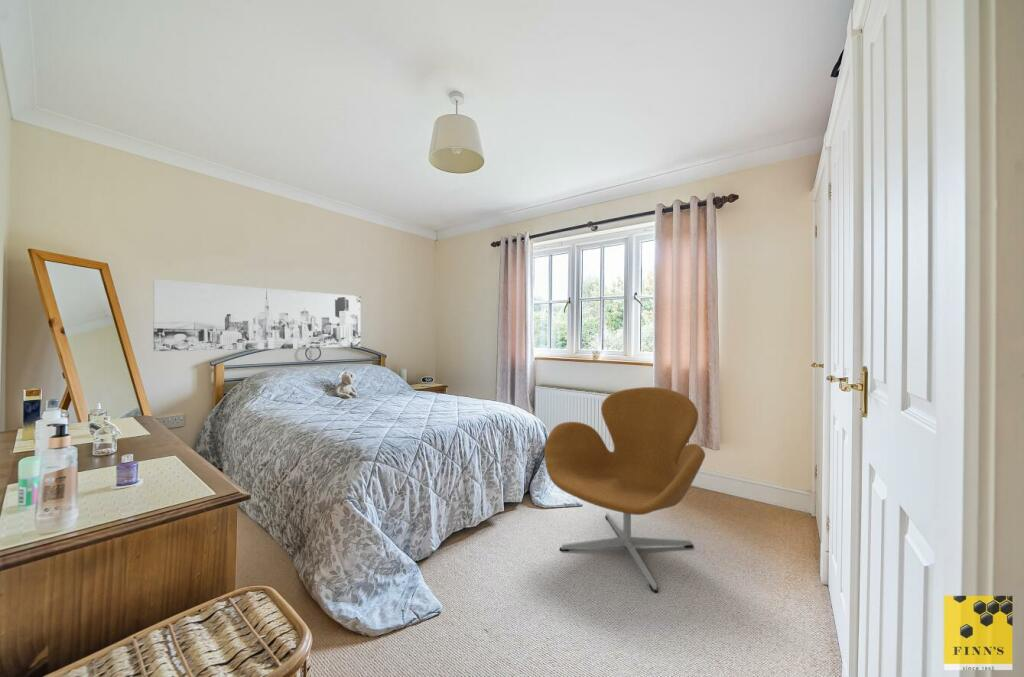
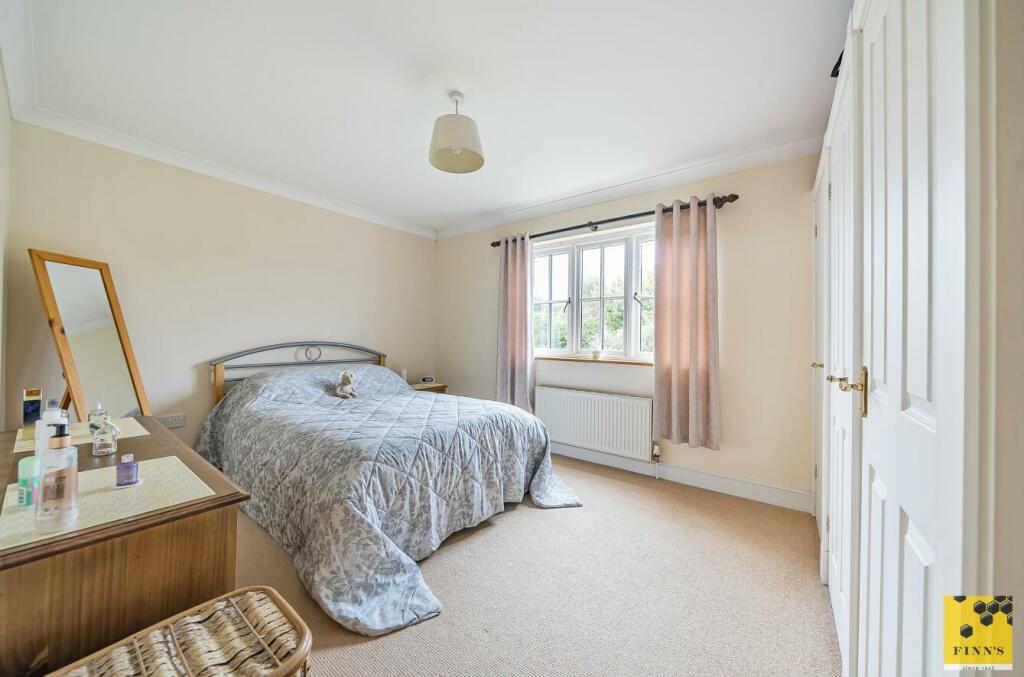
- wall art (274, 319)
- armchair (628, 469)
